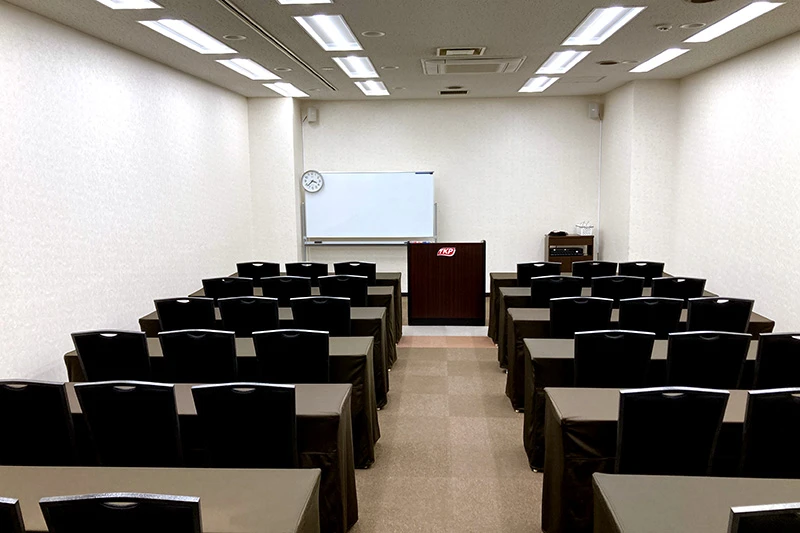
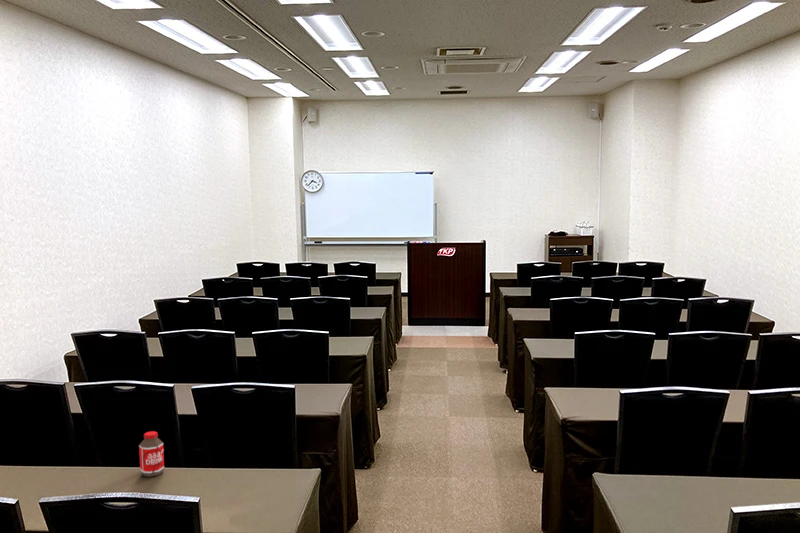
+ bottle (151, 453)
